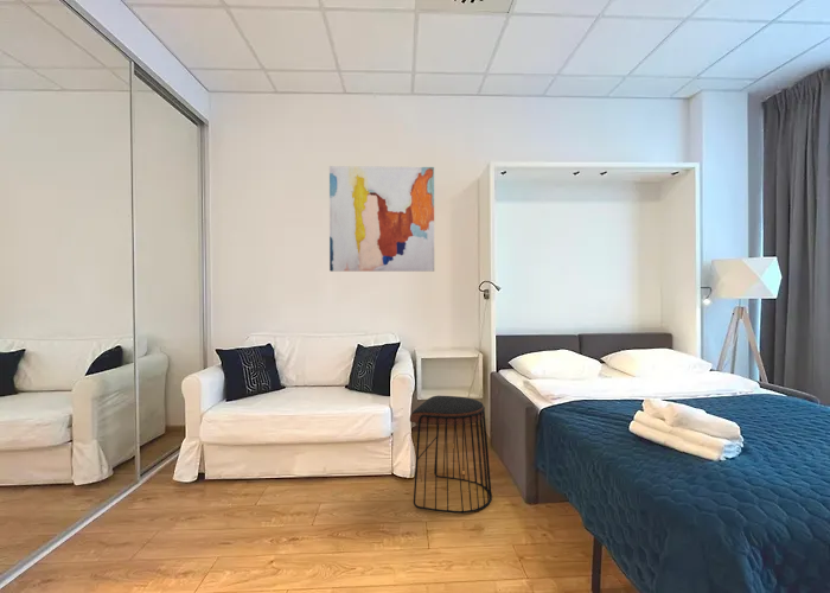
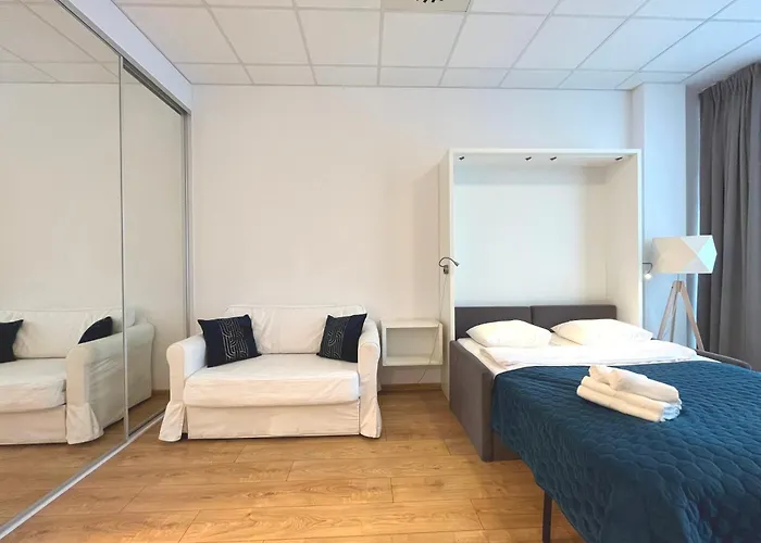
- stool (453, 451)
- wall art (382, 218)
